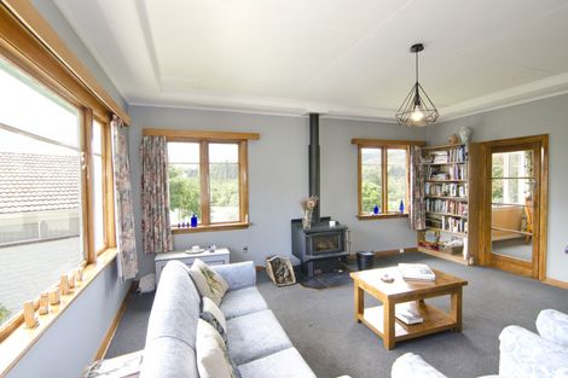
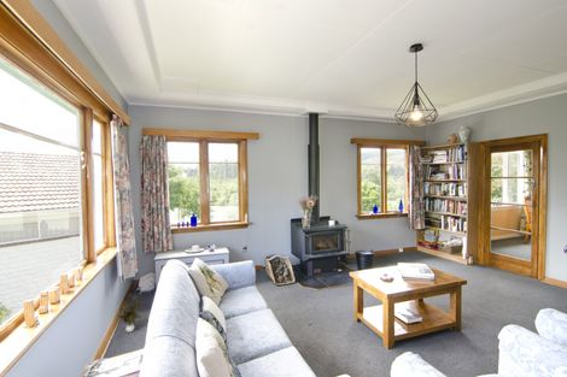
+ potted plant (133, 313)
